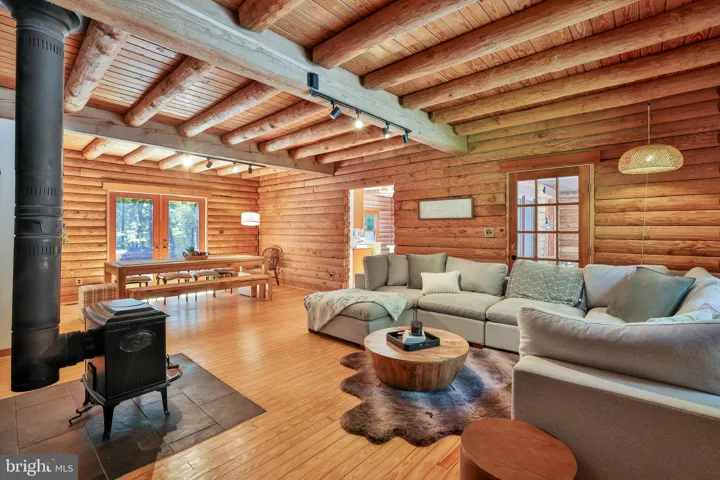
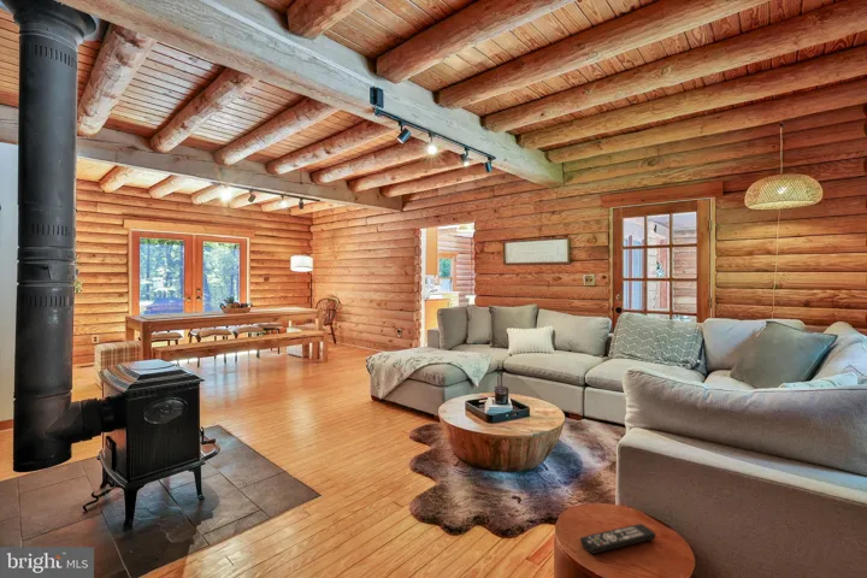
+ remote control (618, 538)
